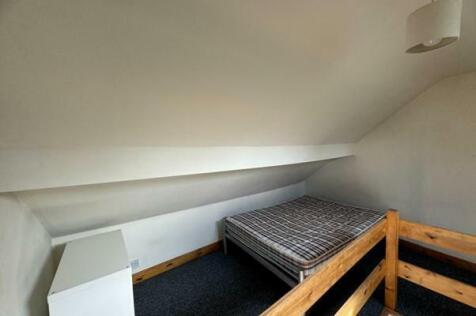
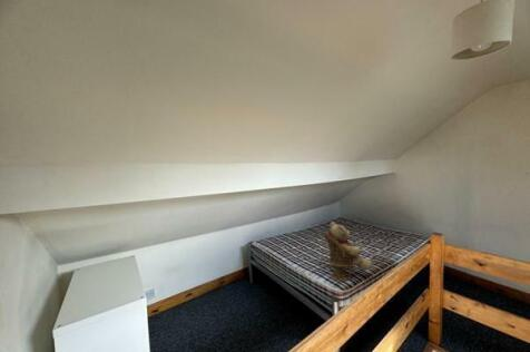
+ teddy bear (347, 248)
